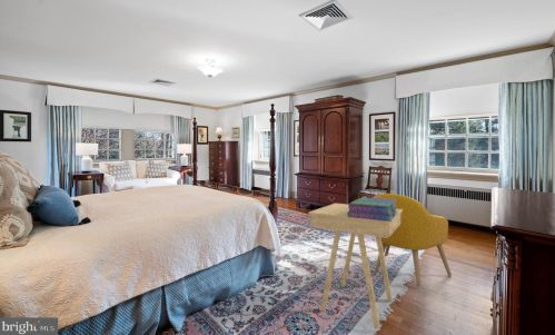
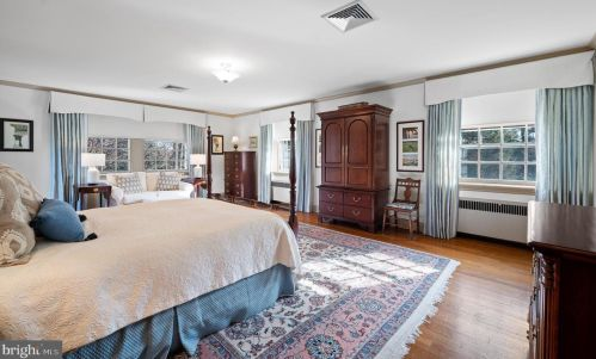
- armchair (404, 231)
- stack of books (373, 207)
- side table (361, 257)
